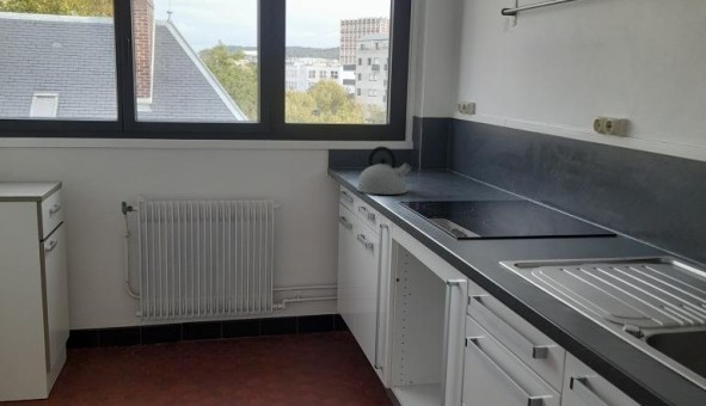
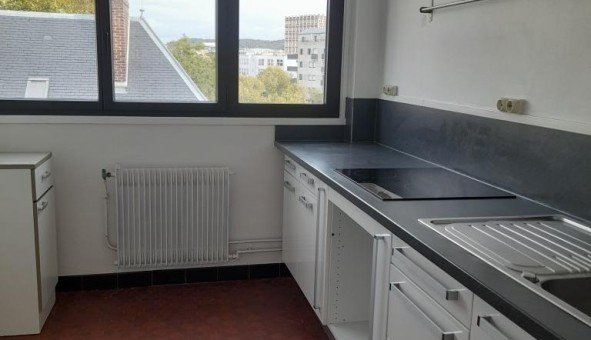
- kettle (385, 168)
